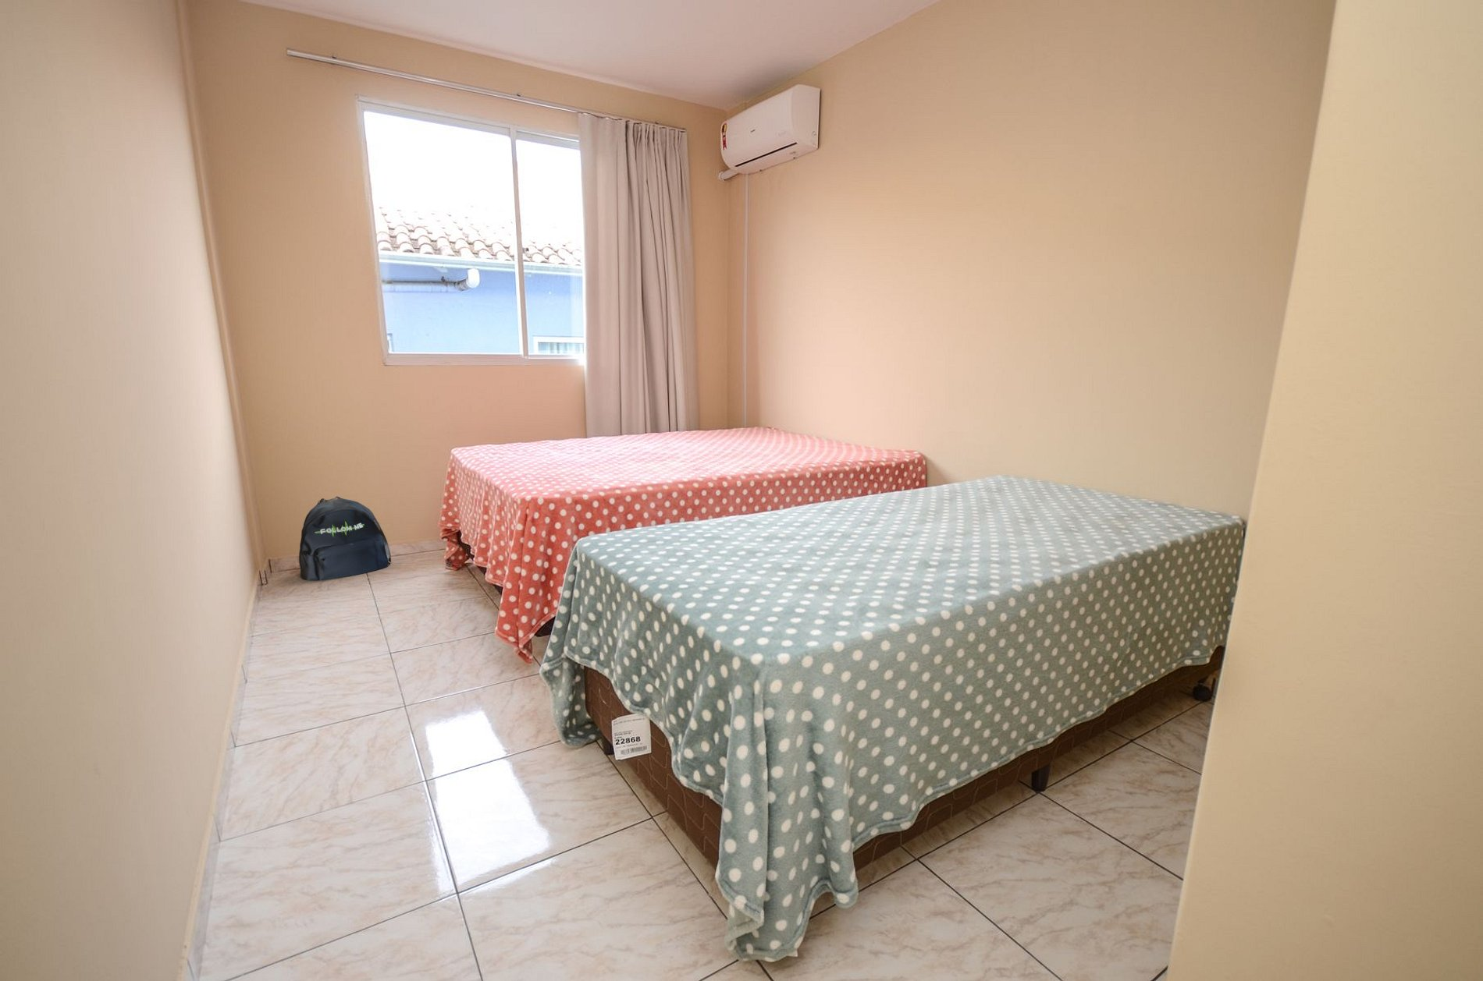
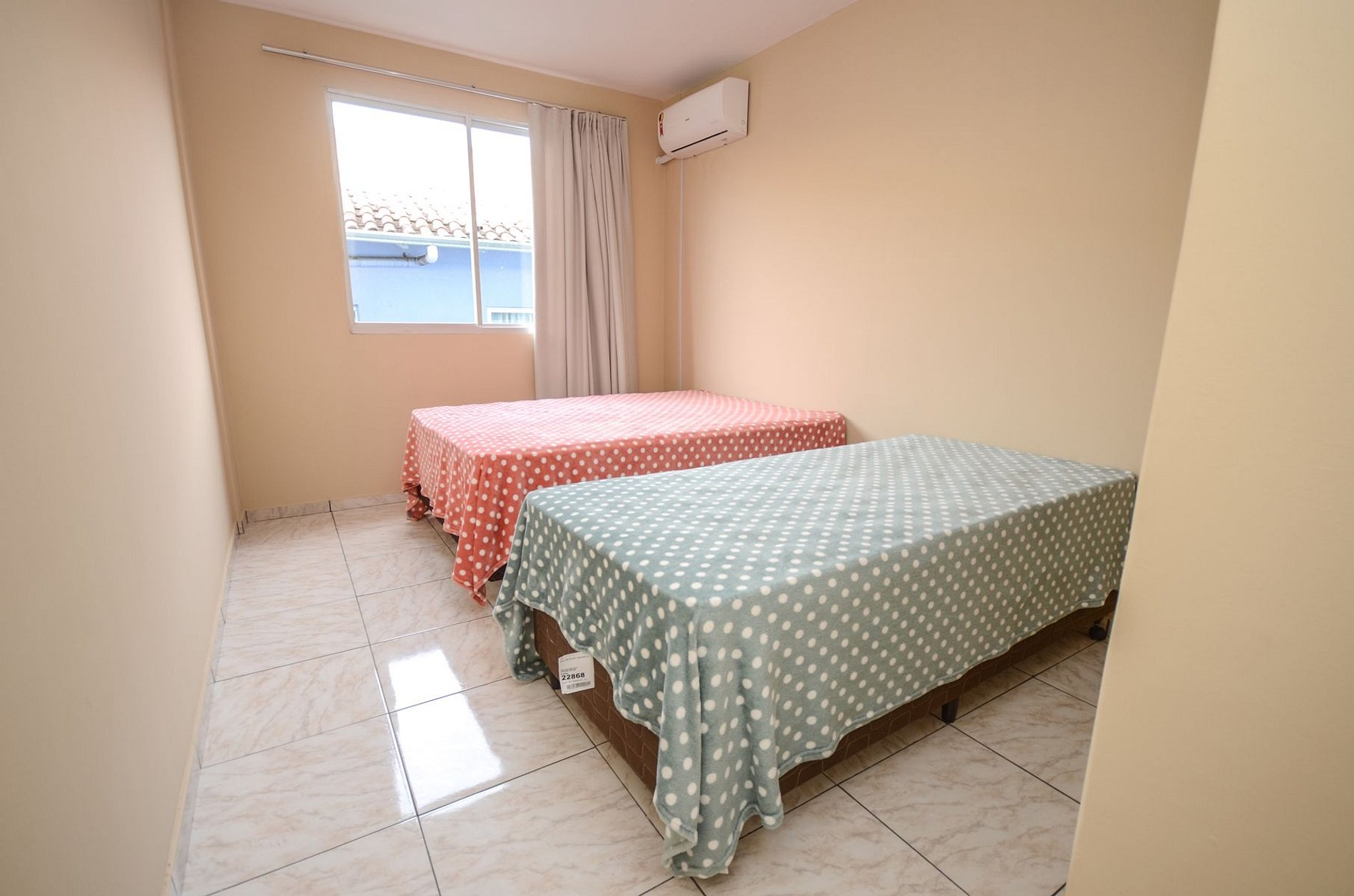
- backpack (343, 533)
